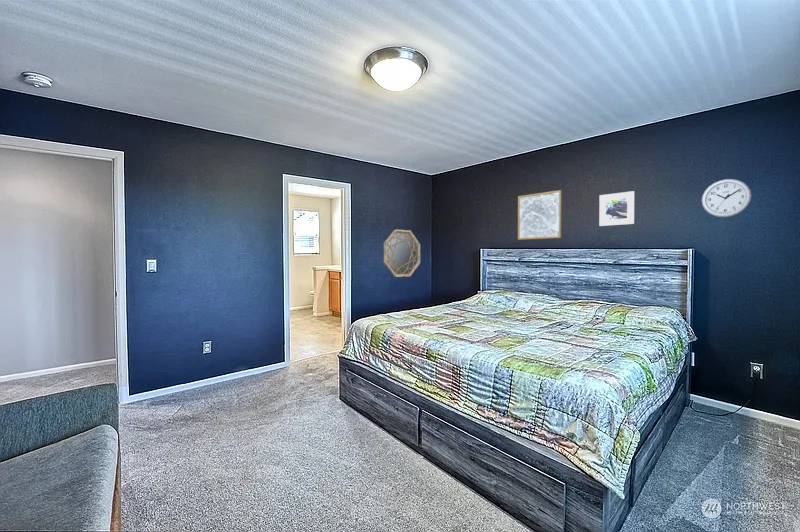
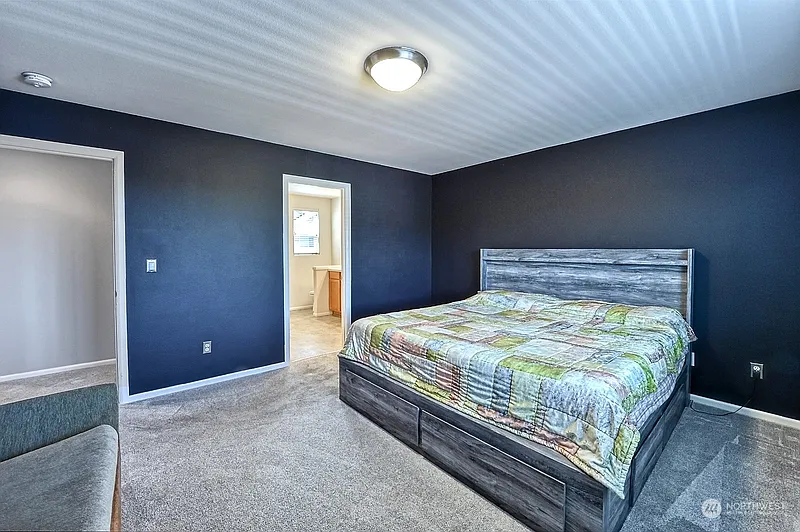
- wall art (538, 216)
- wall clock (725, 198)
- home mirror (402, 253)
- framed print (616, 209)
